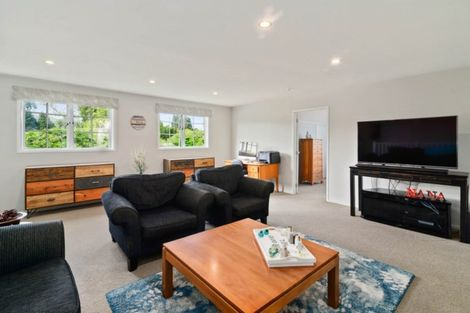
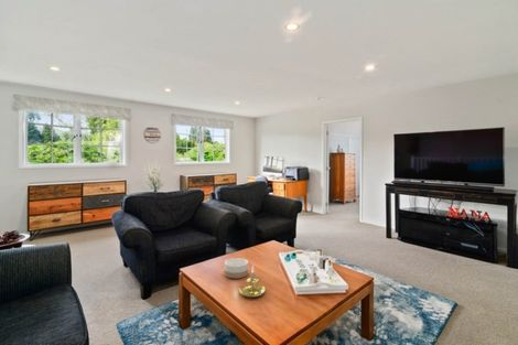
+ bowl (236, 267)
+ candle holder (250, 279)
